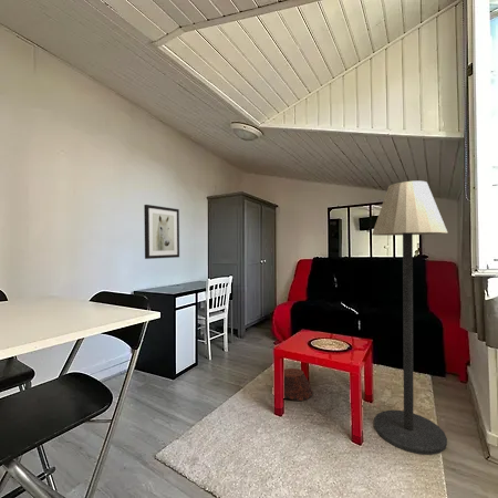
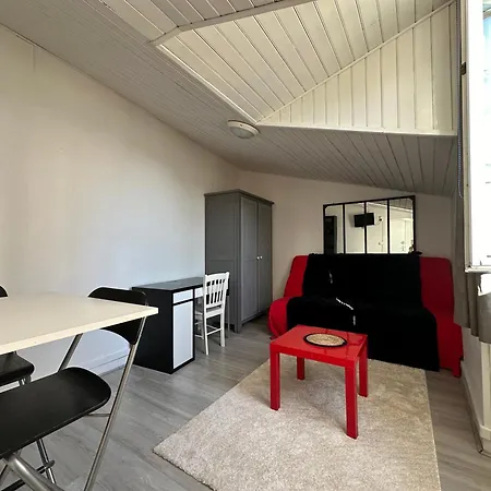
- woven basket (292, 381)
- wall art (163, 232)
- floor lamp (407, 308)
